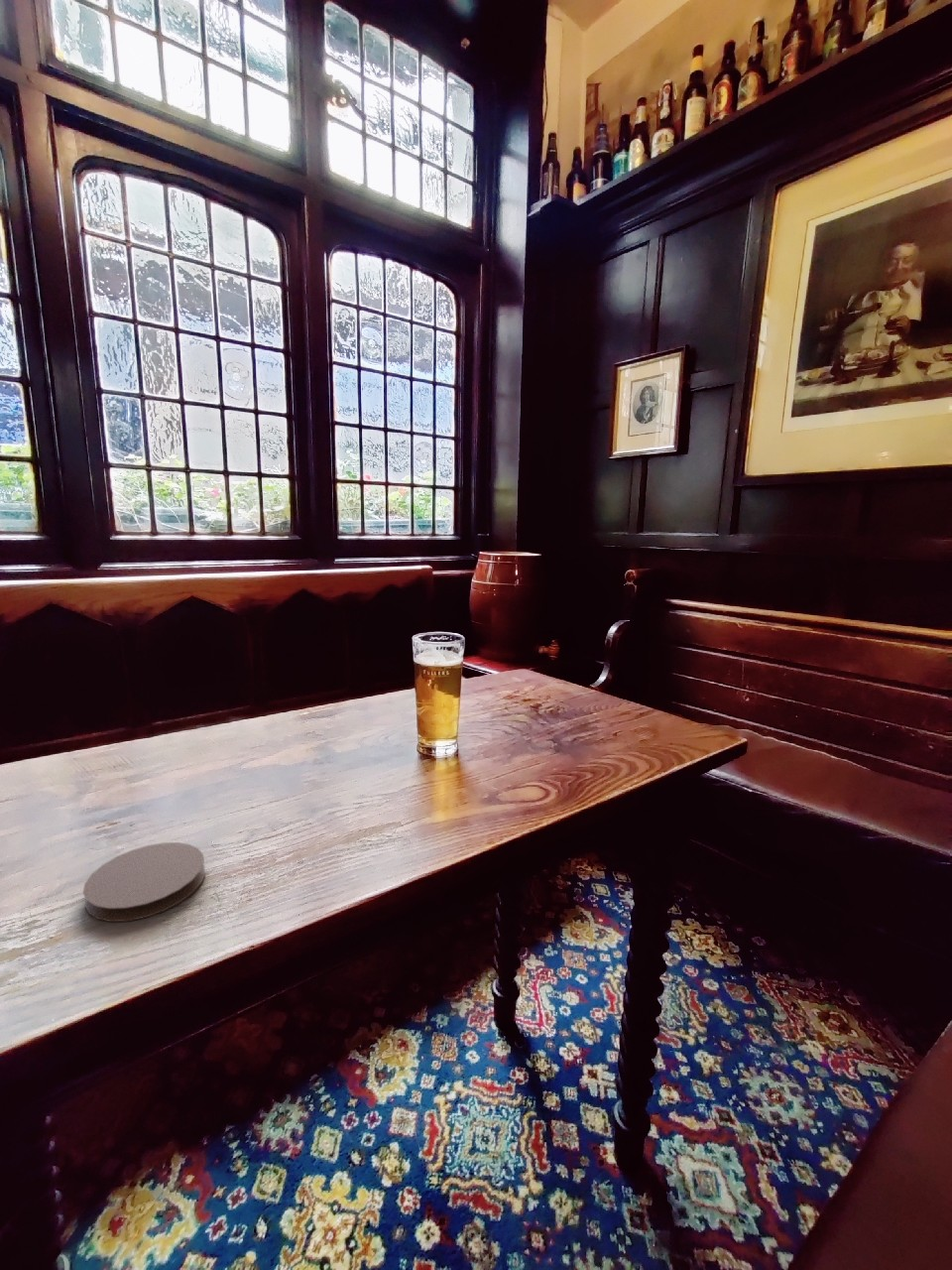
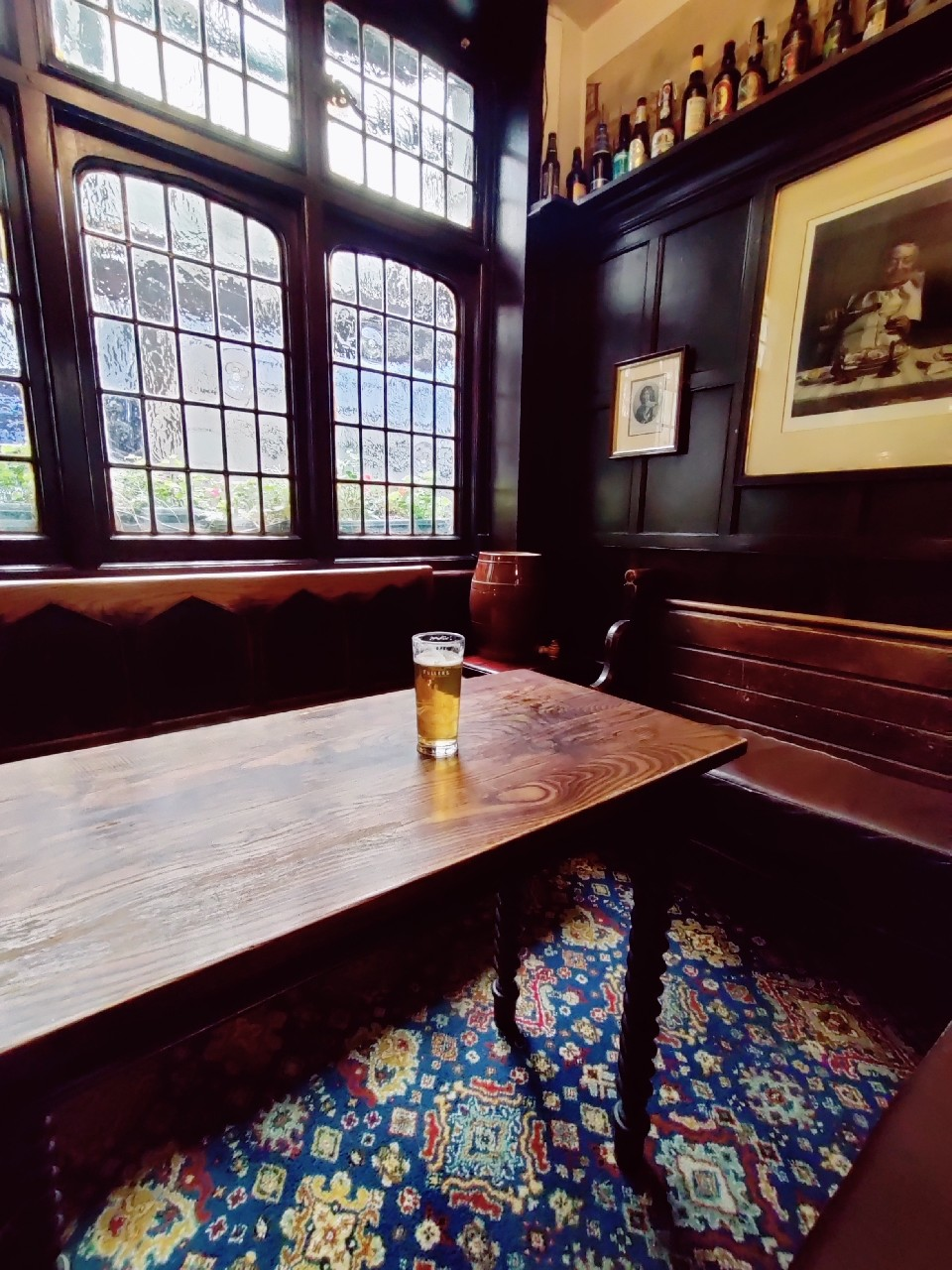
- coaster (147, 878)
